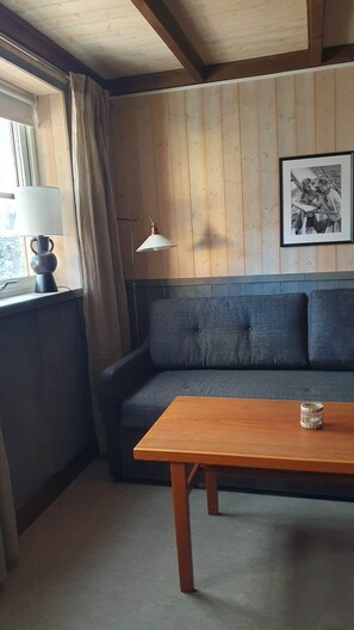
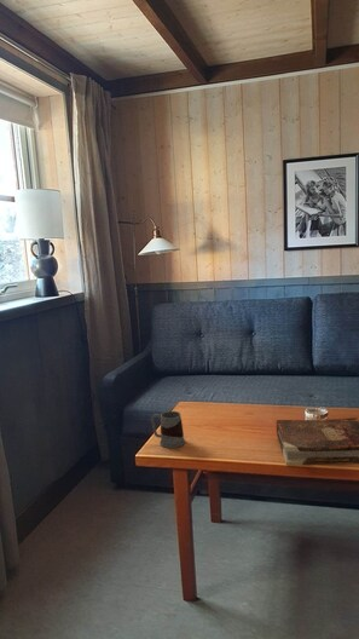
+ book (323, 438)
+ mug (167, 427)
